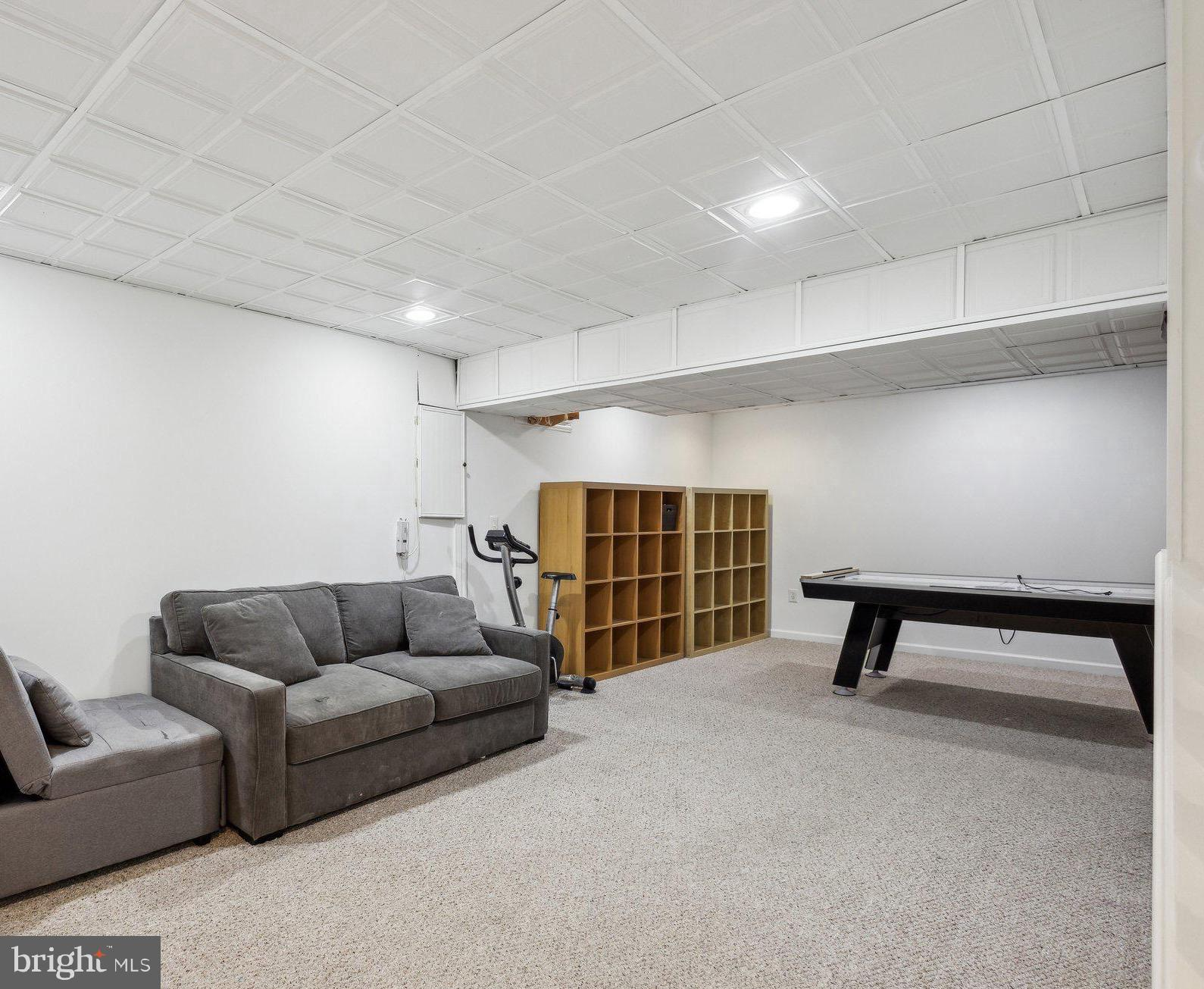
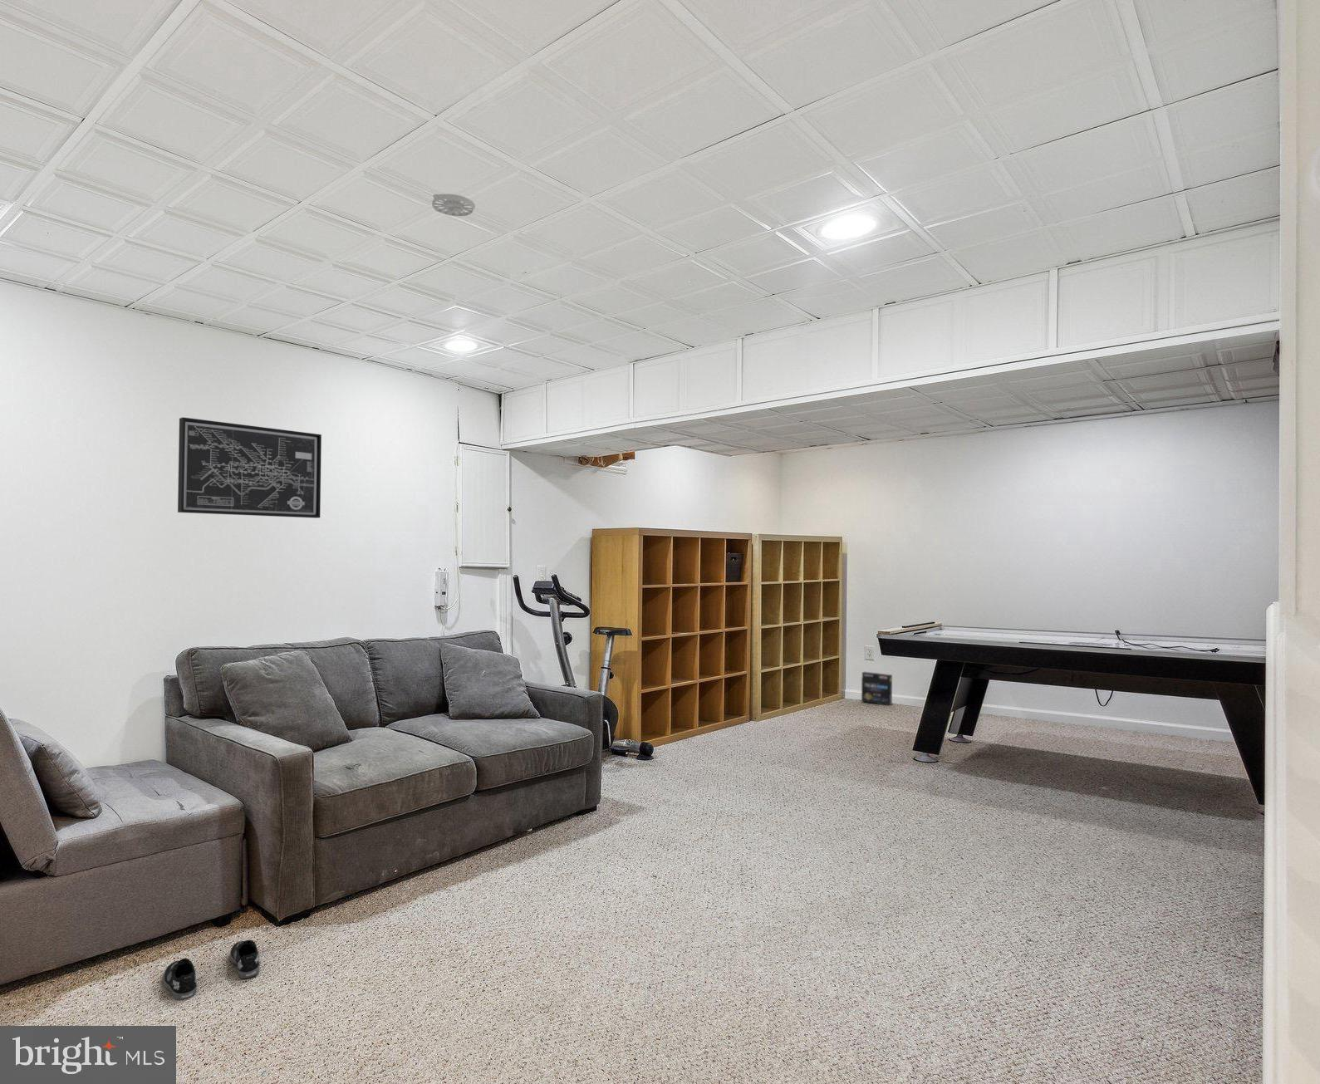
+ smoke detector (454, 207)
+ wall art (253, 471)
+ shoe (229, 955)
+ box (876, 688)
